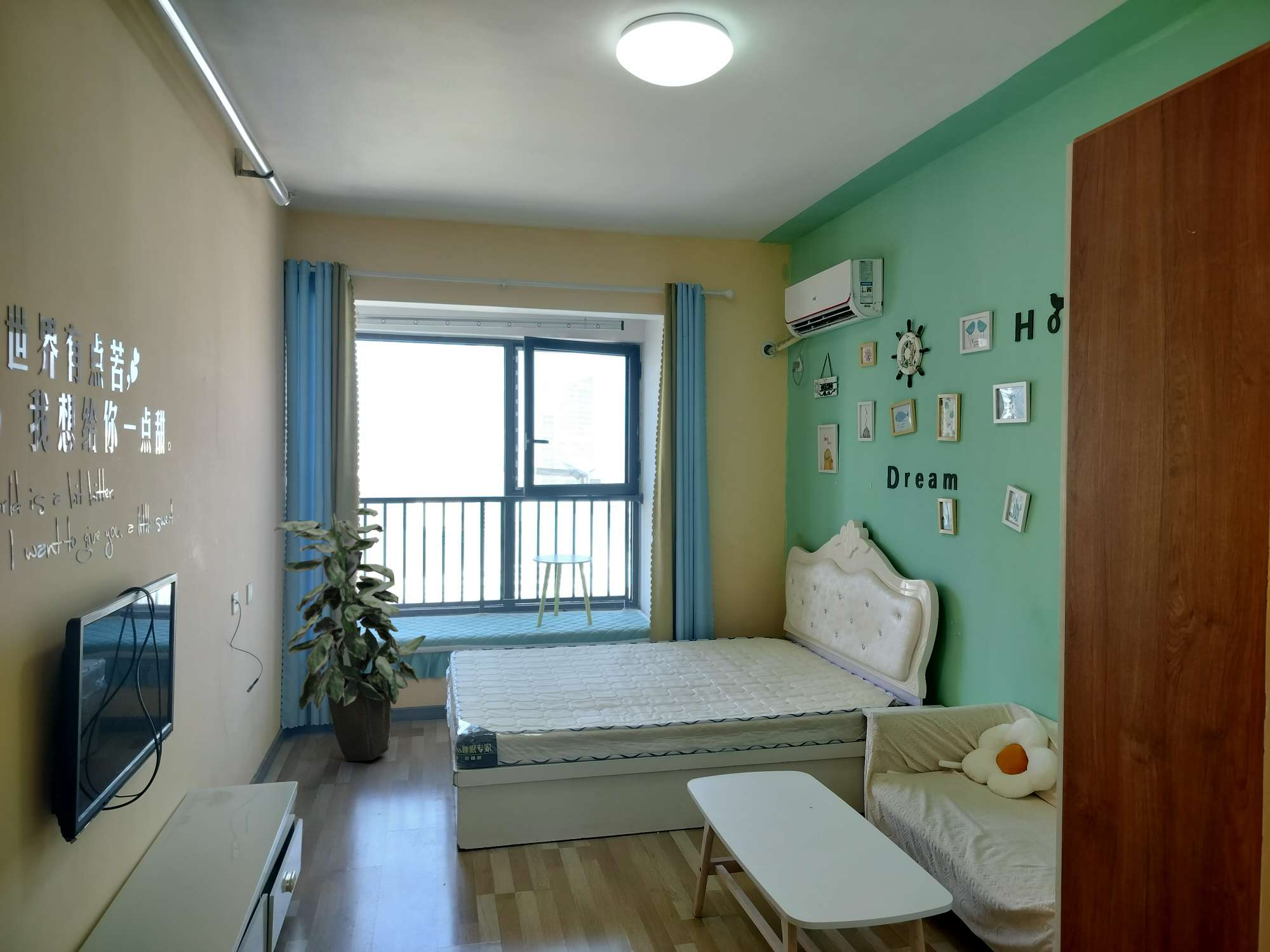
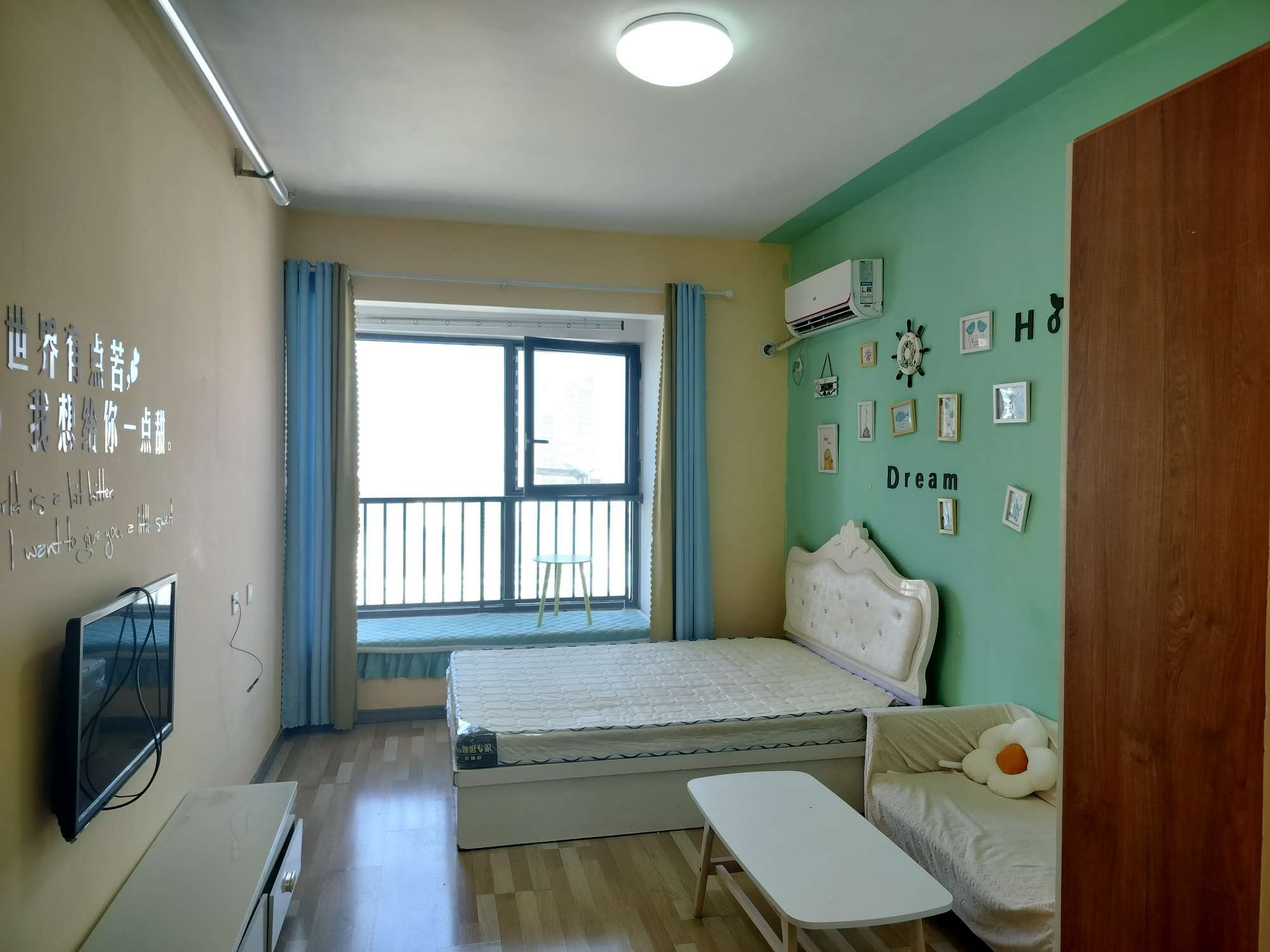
- indoor plant (351, 633)
